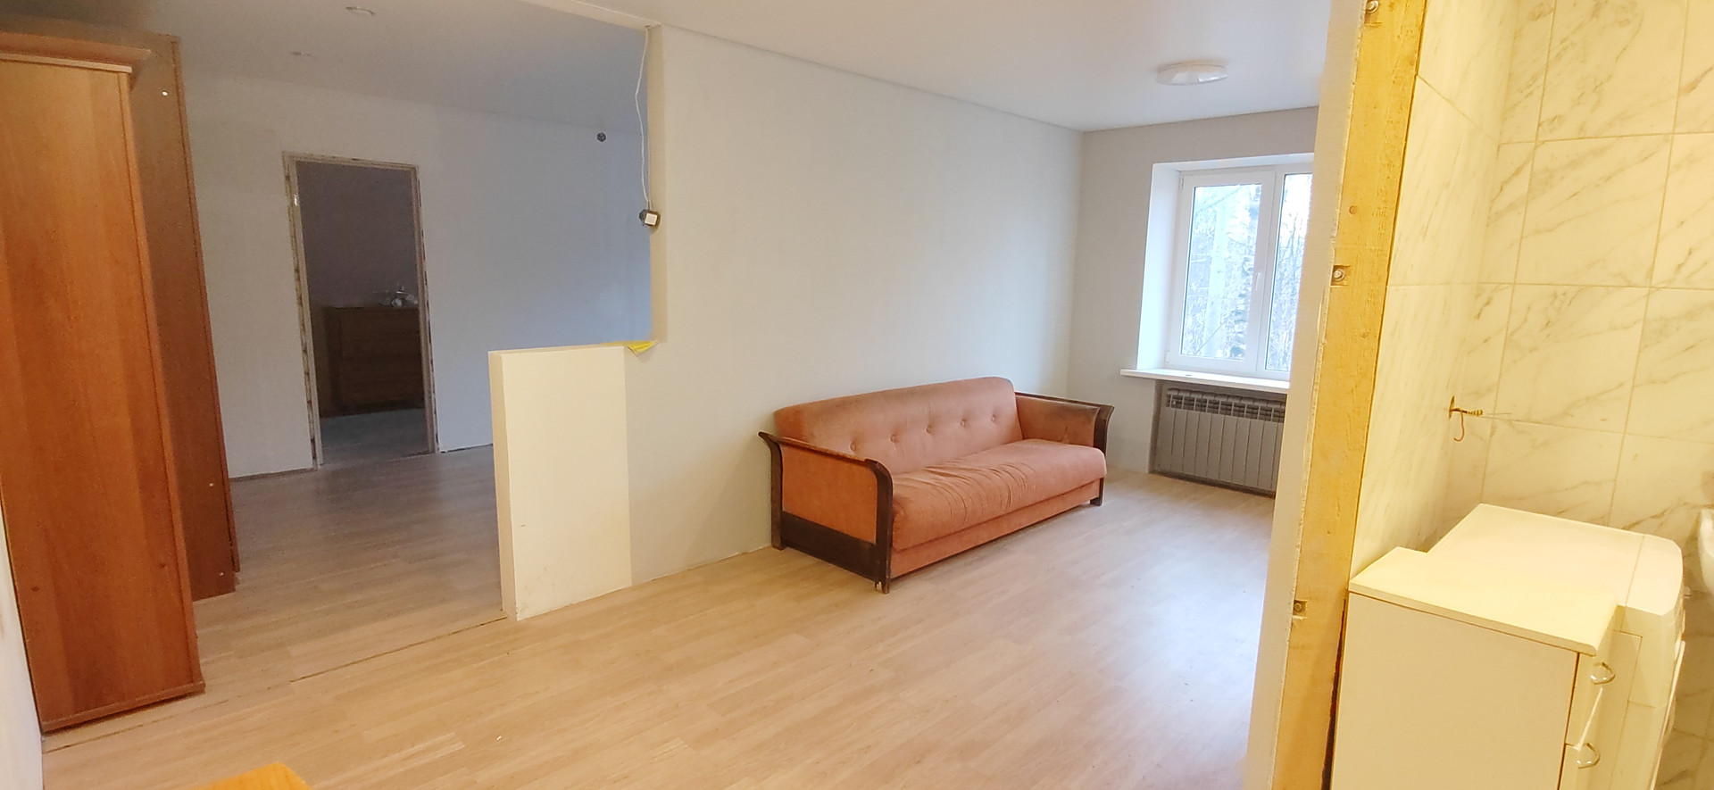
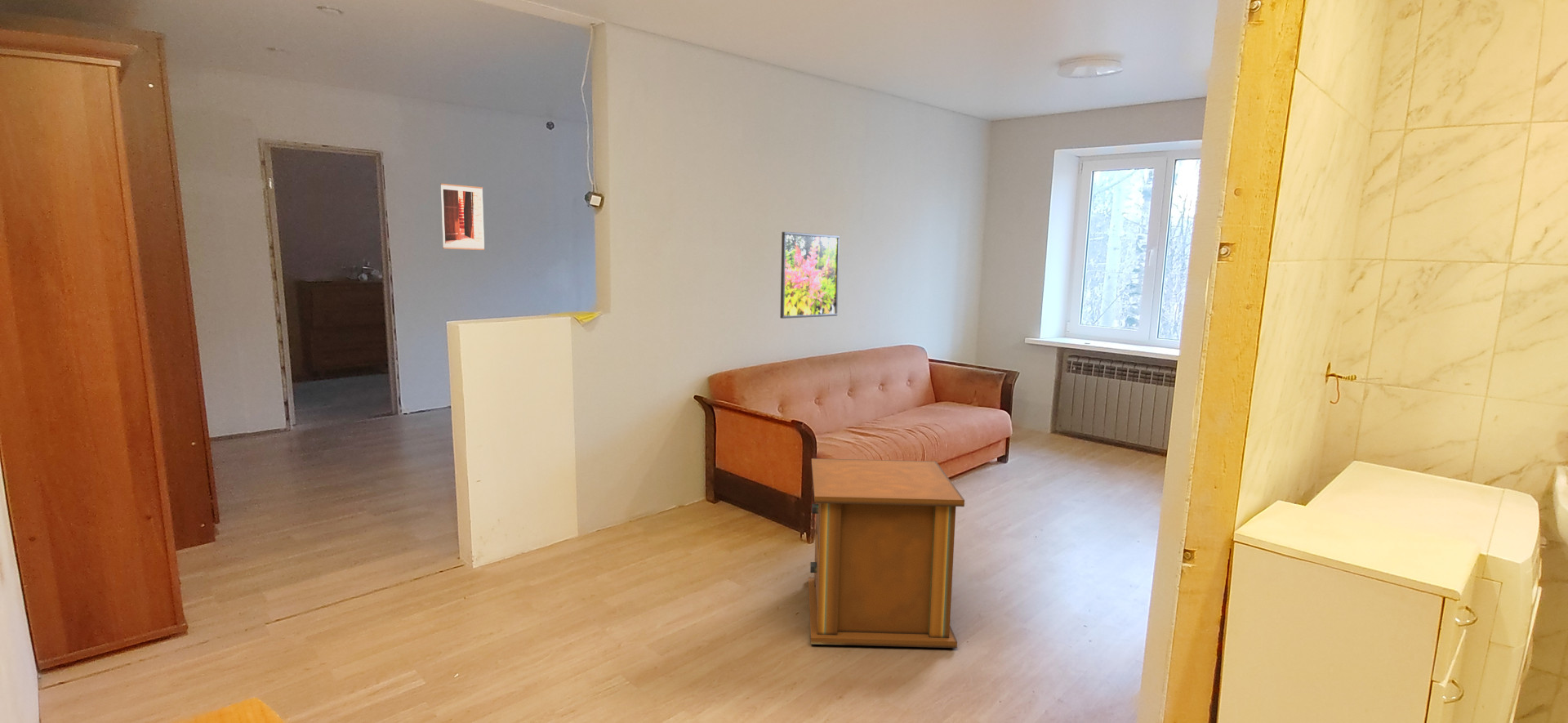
+ side table (878, 545)
+ wall art (463, 217)
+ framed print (810, 275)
